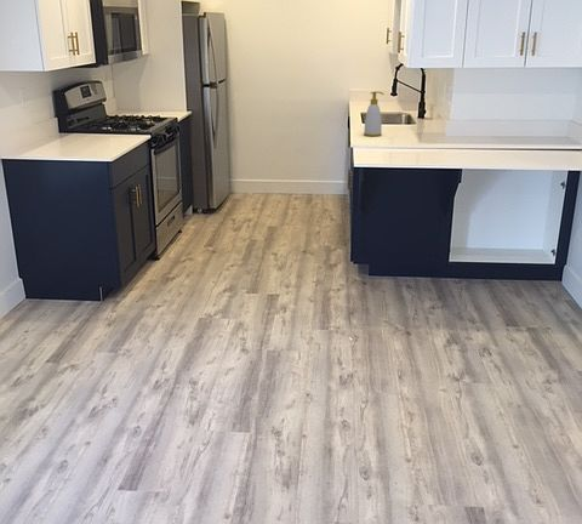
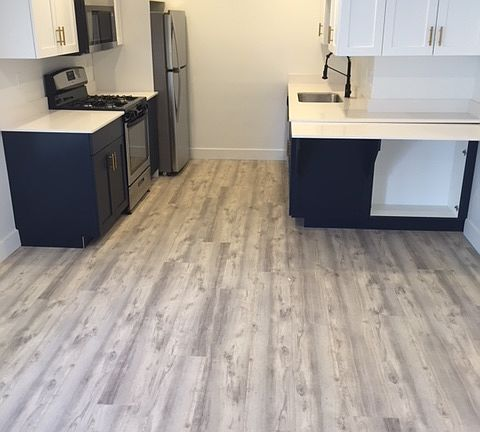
- soap bottle (373, 113)
